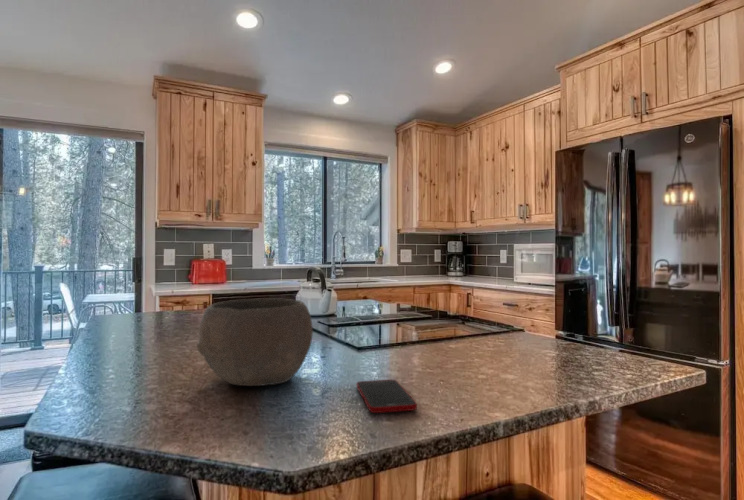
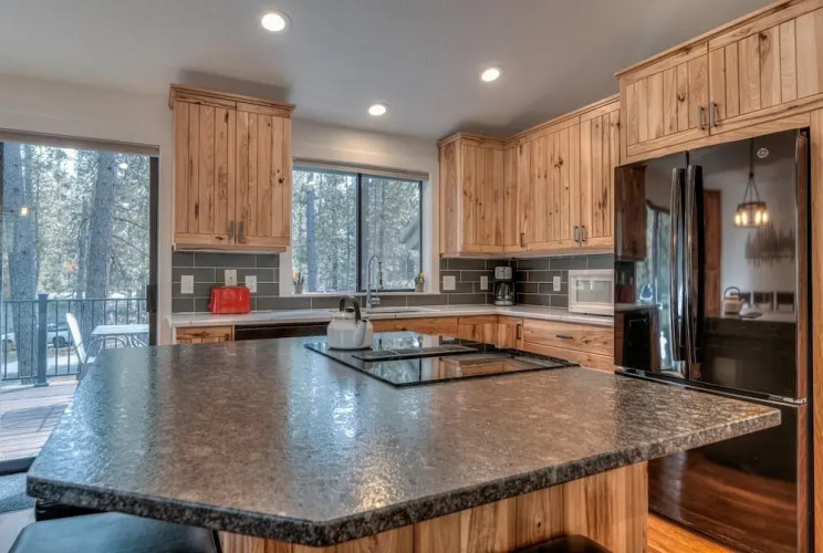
- bowl (256, 341)
- cell phone (384, 394)
